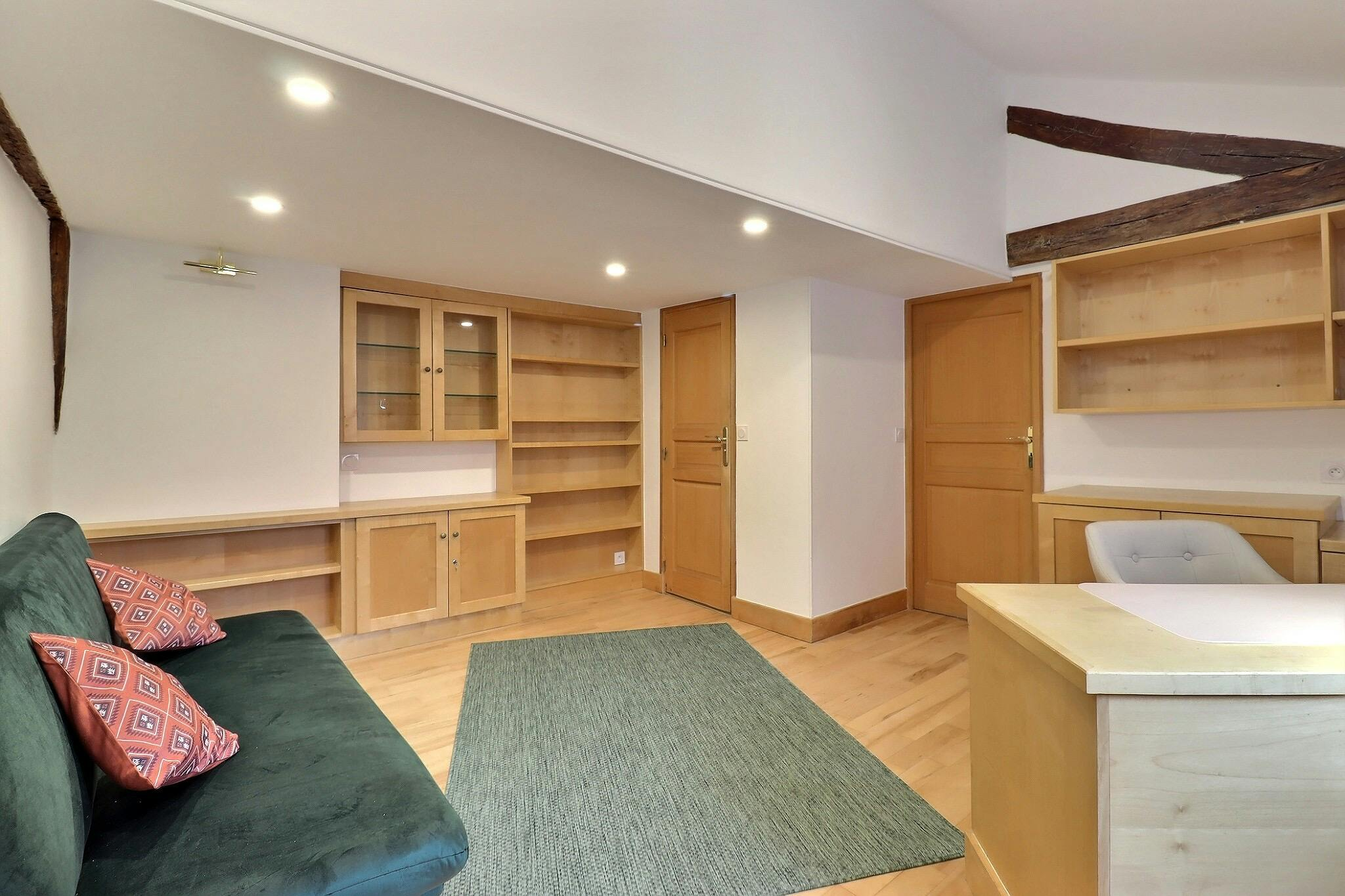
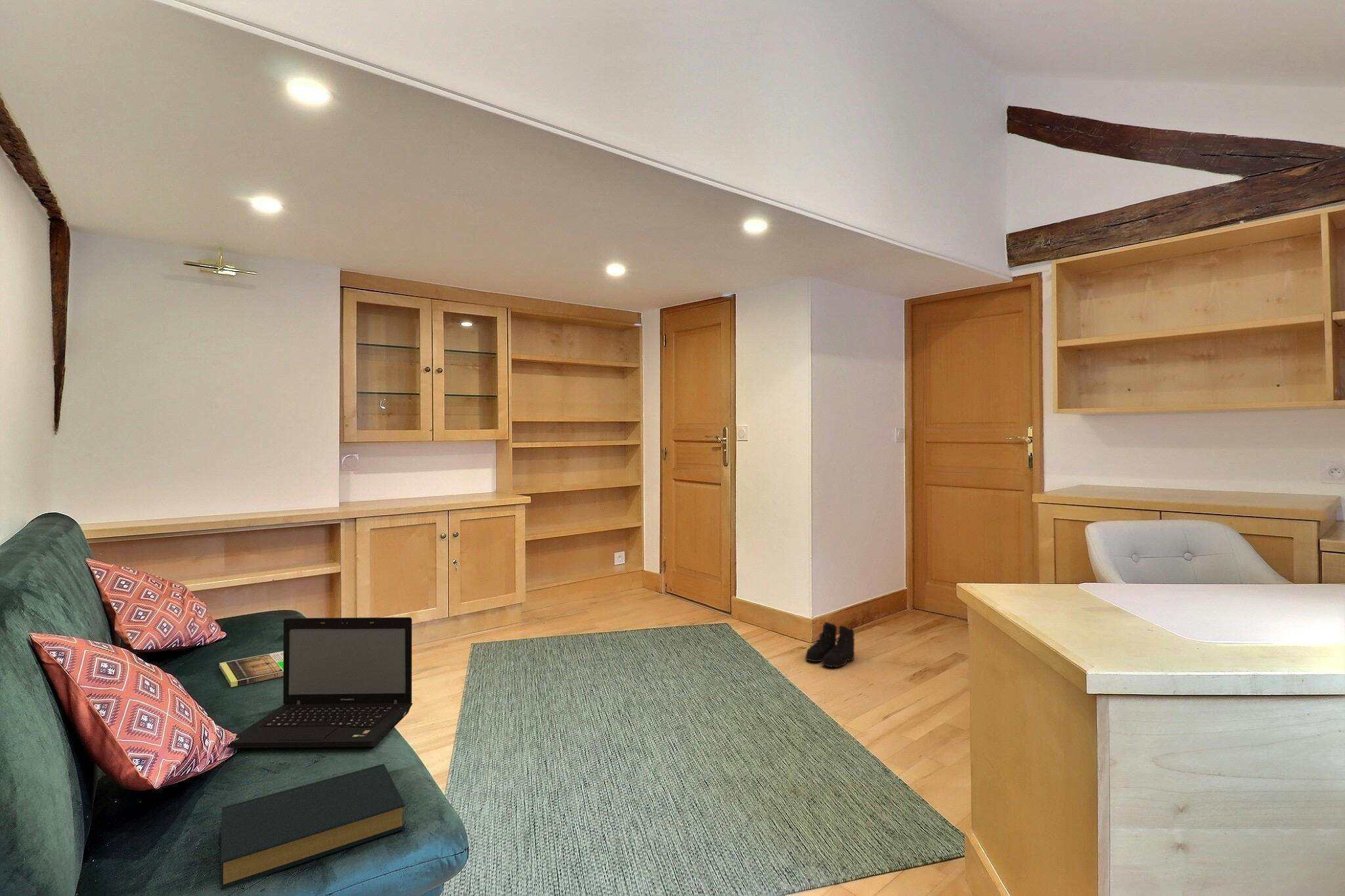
+ magazine (278, 664)
+ hardback book (313, 817)
+ boots (830, 642)
+ laptop (325, 679)
